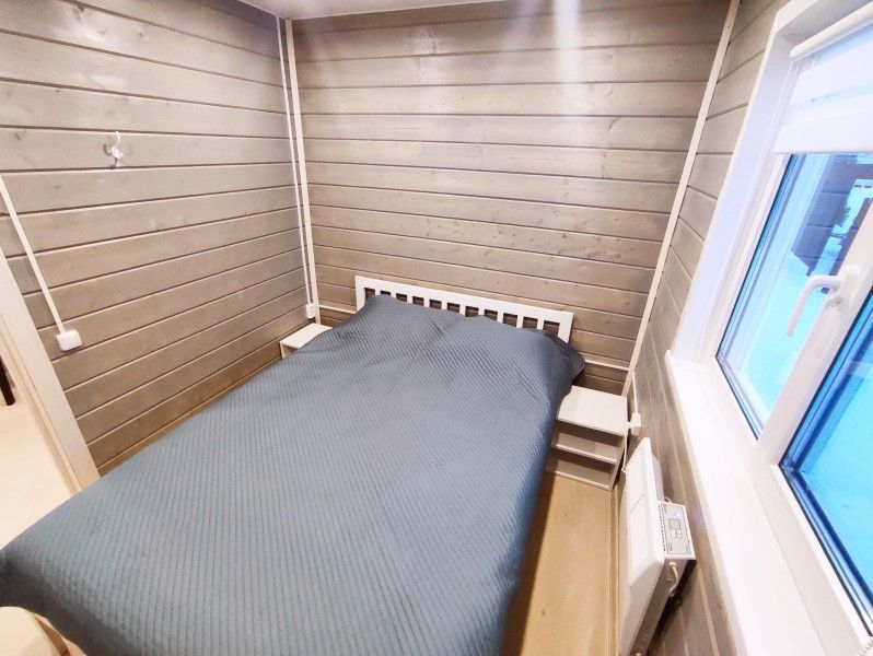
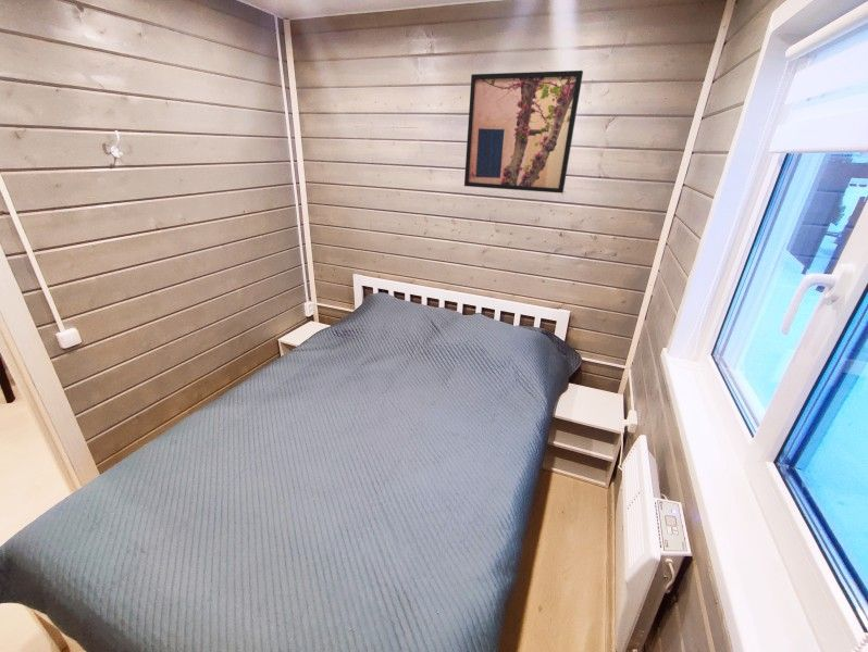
+ wall art (518, 134)
